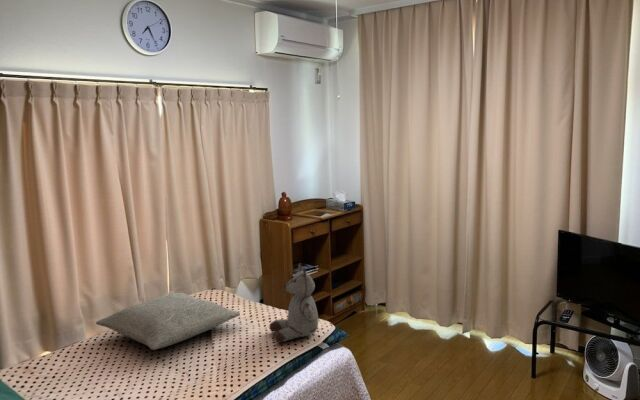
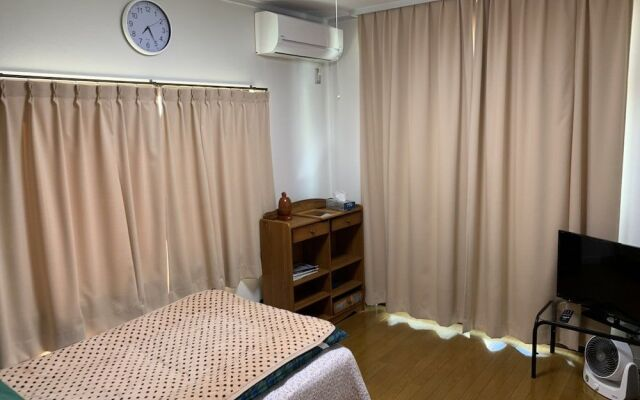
- pillow (169, 318)
- stuffed bear (293, 301)
